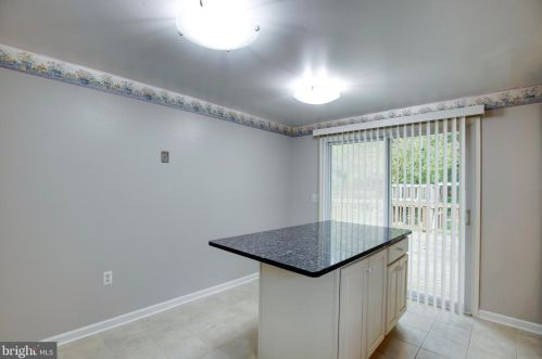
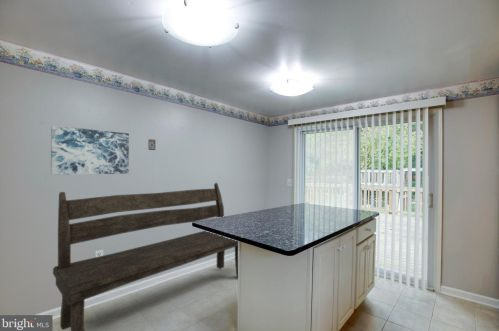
+ wall art (93, 152)
+ bench (169, 241)
